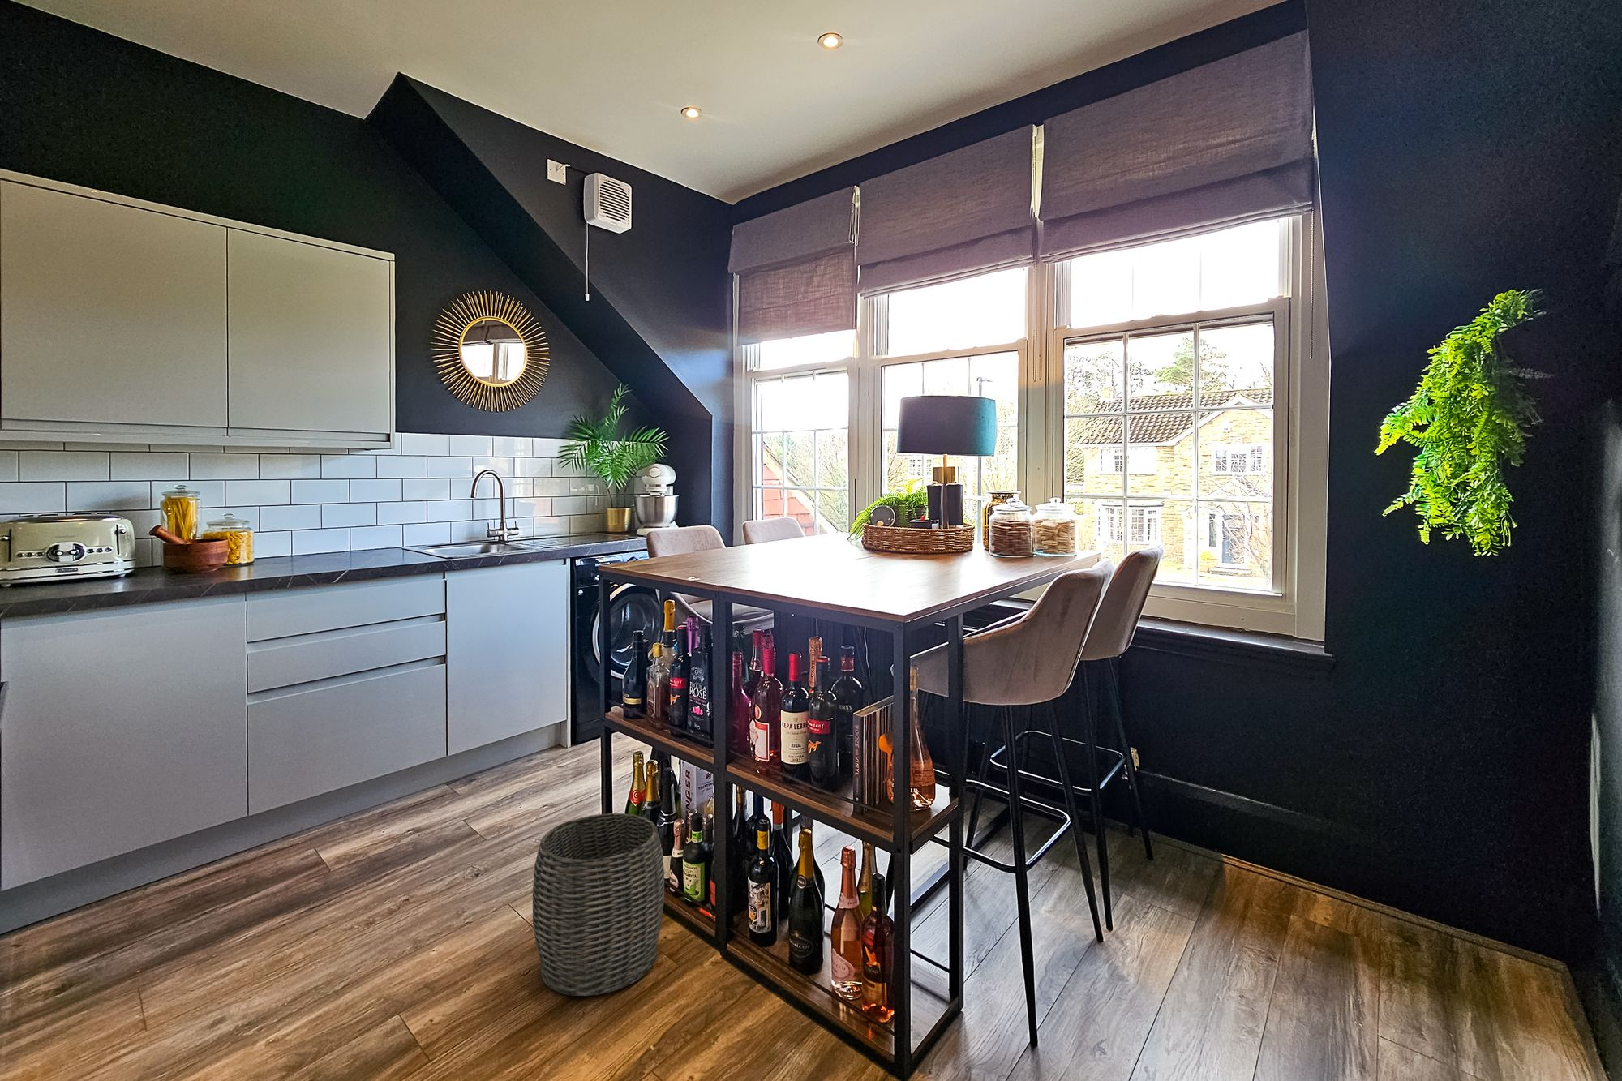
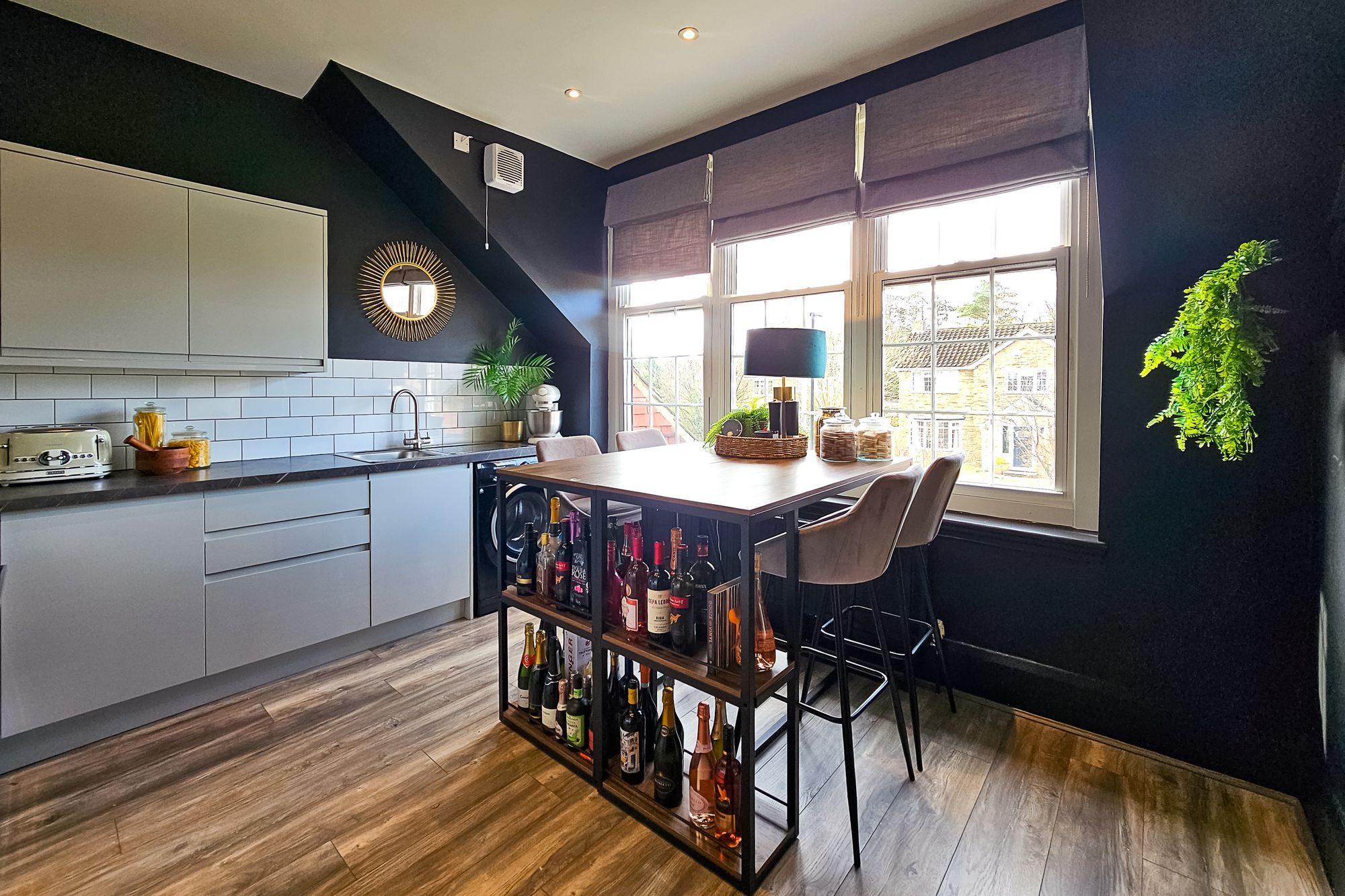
- woven basket (599, 896)
